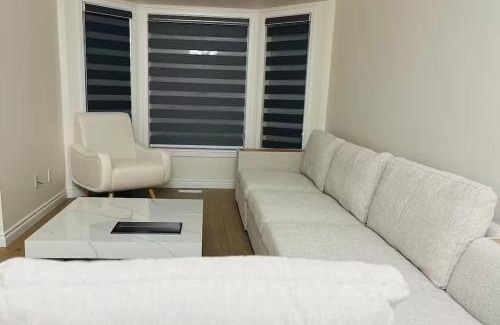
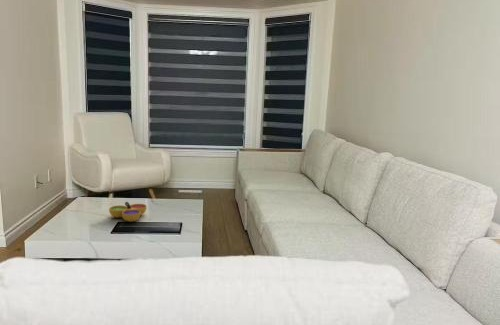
+ decorative bowl (131, 209)
